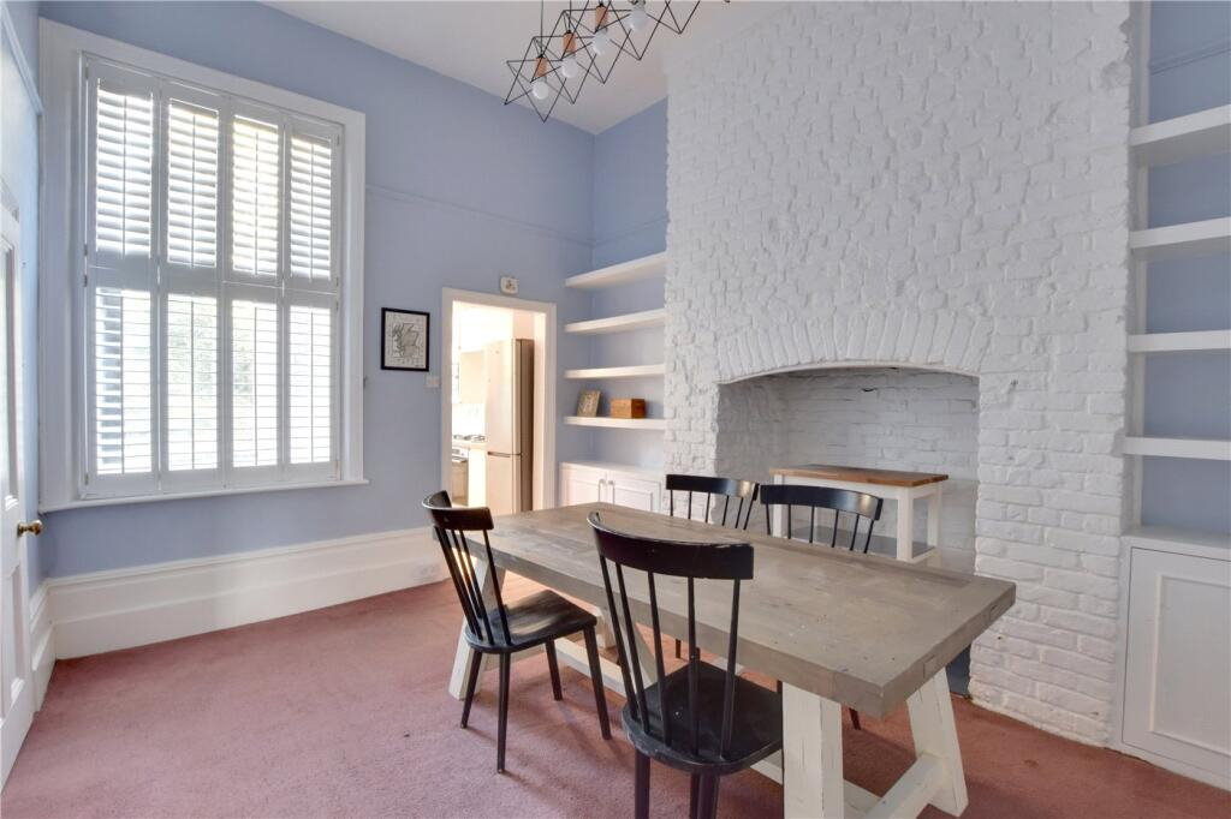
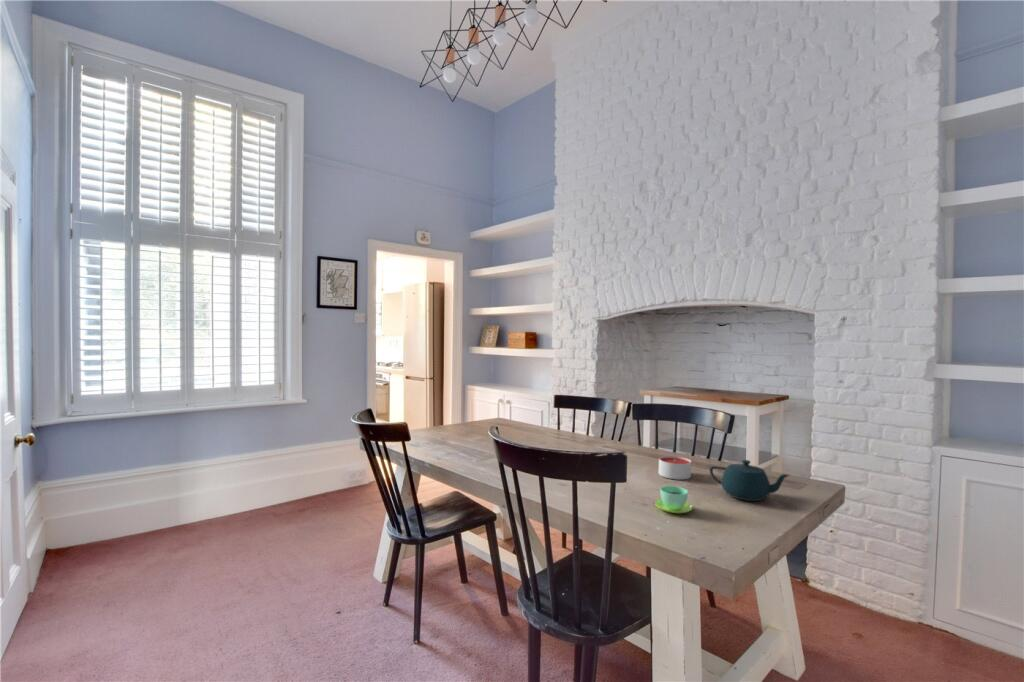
+ candle (674, 466)
+ teapot (747, 478)
+ cup (673, 499)
